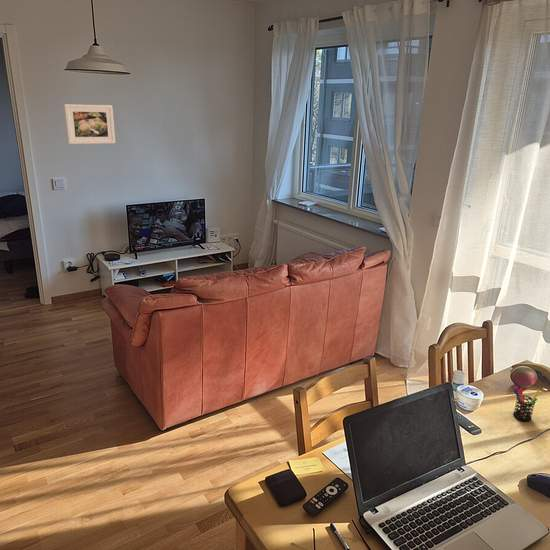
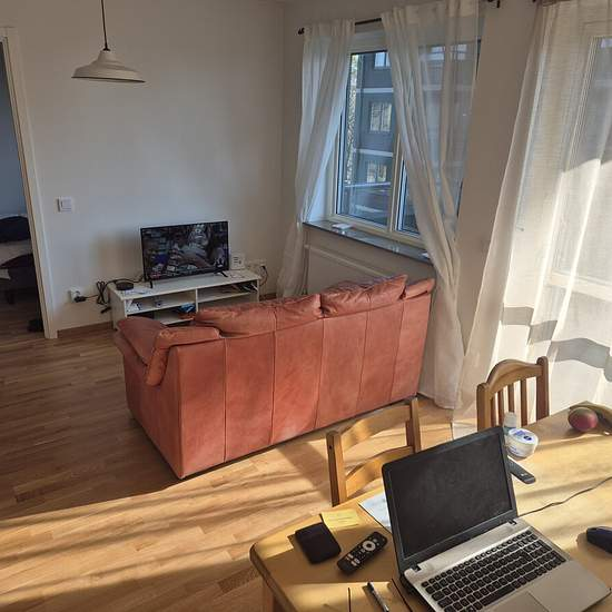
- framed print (90, 124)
- pen holder (526, 403)
